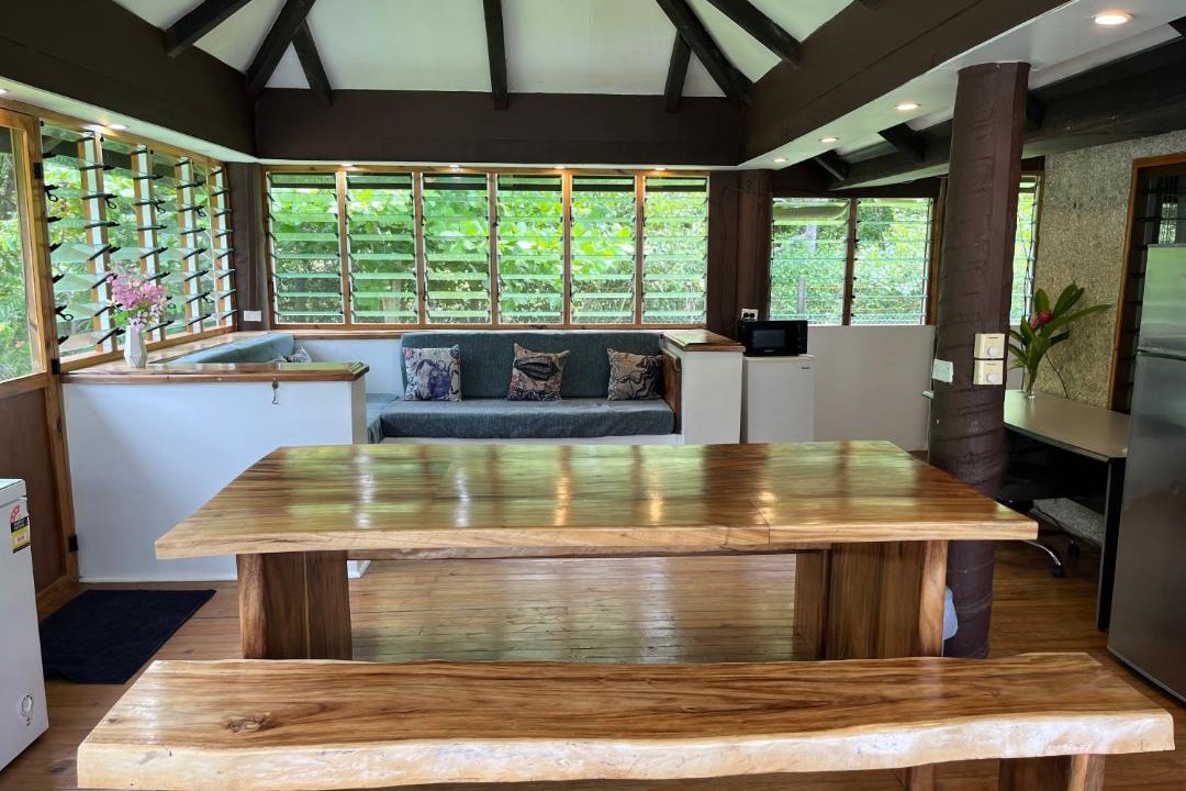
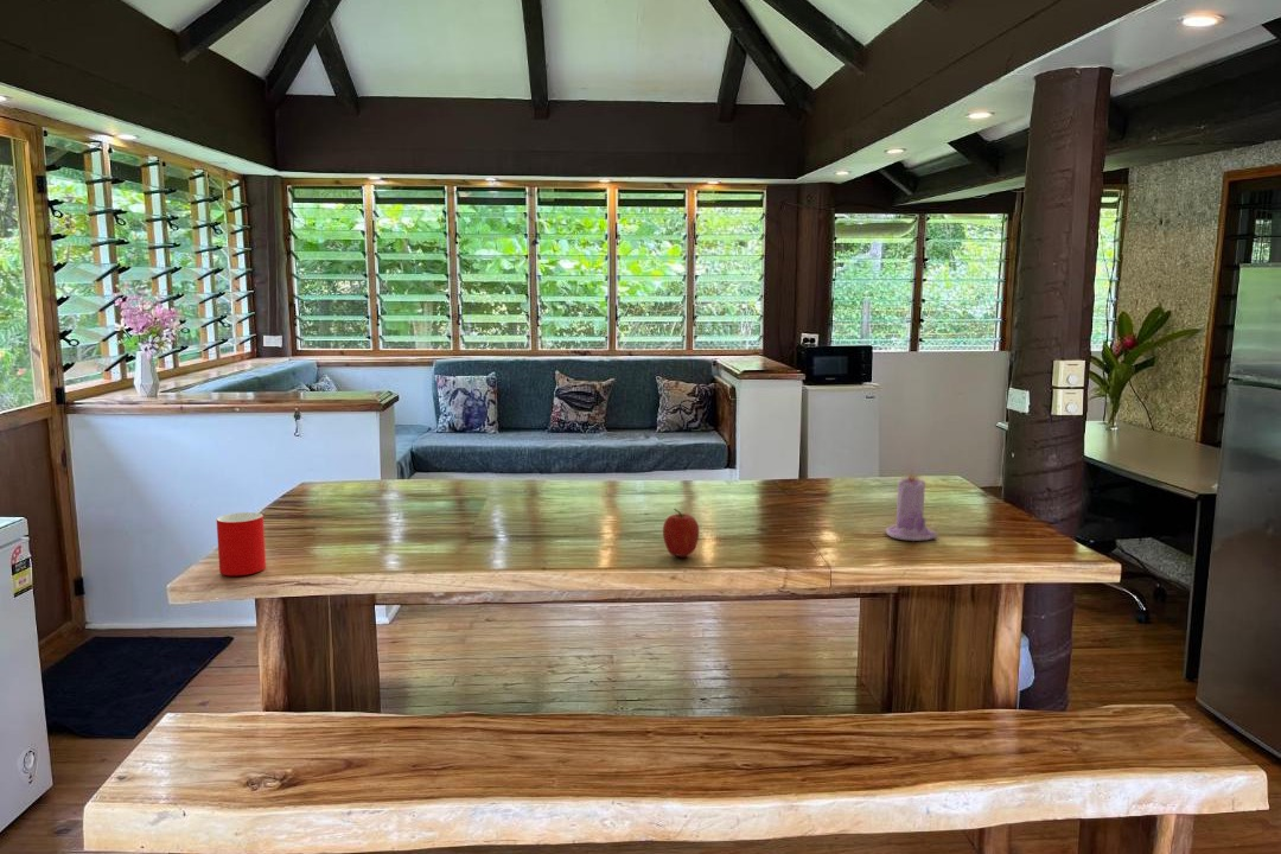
+ fruit (680, 531)
+ cup (242, 541)
+ candle (910, 502)
